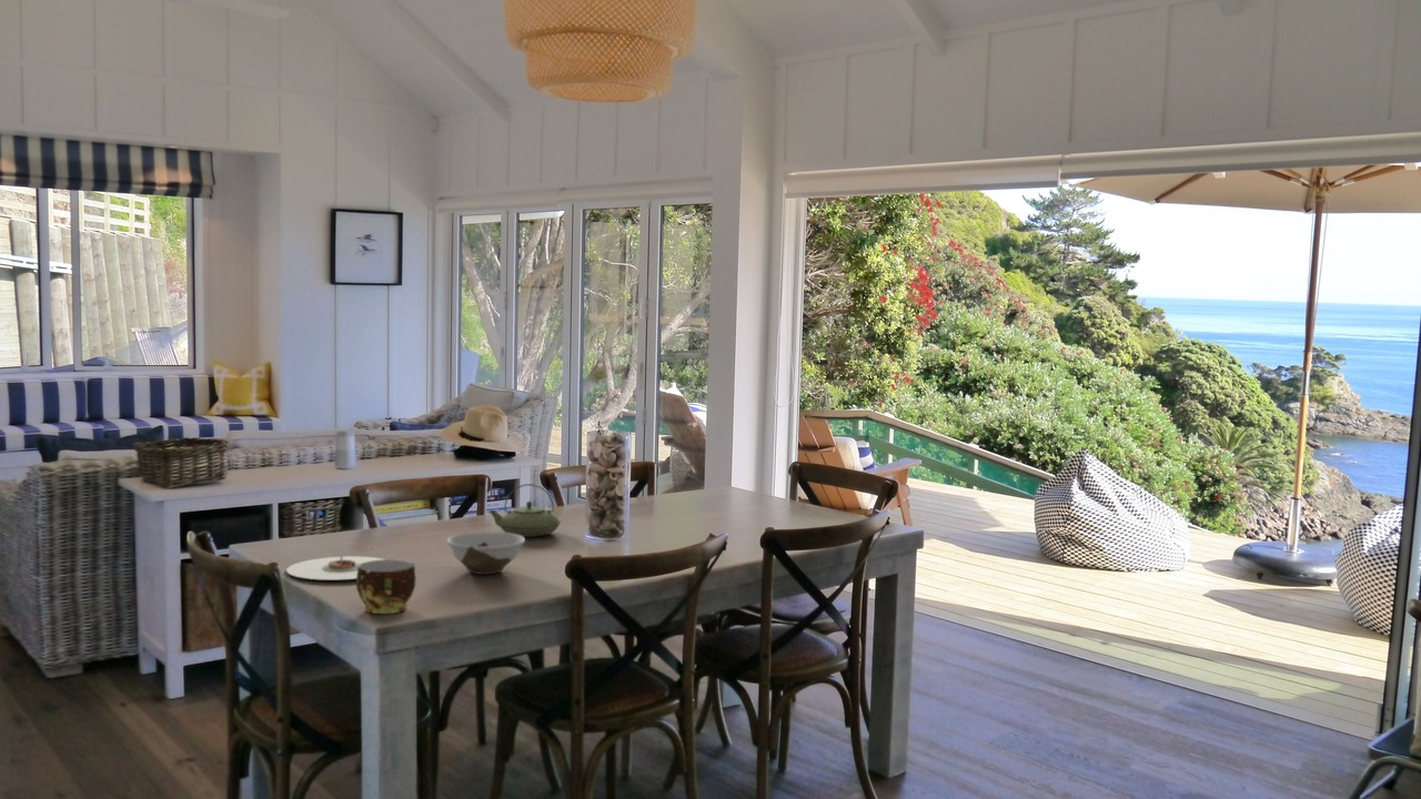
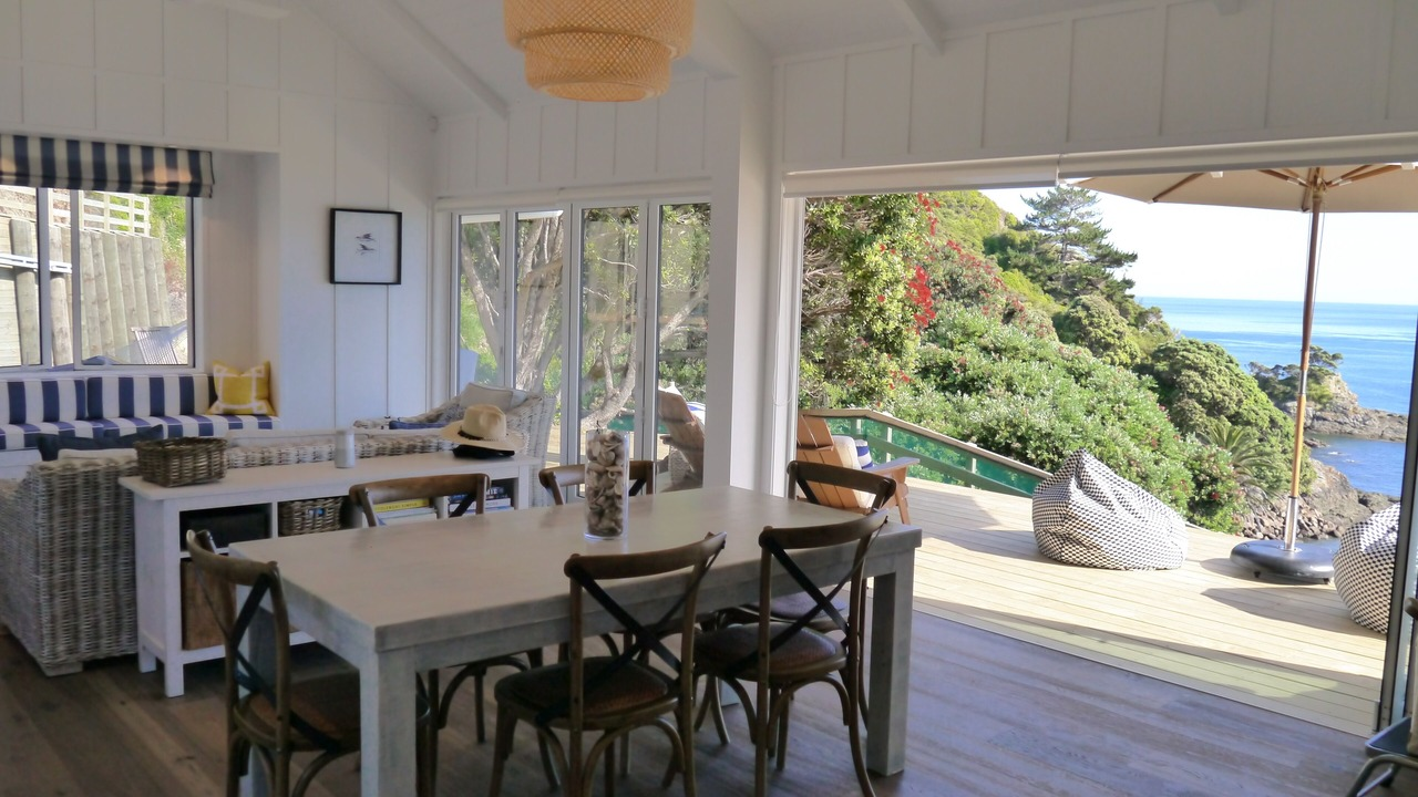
- bowl (485, 555)
- plate (342, 563)
- cup (387, 587)
- teapot (524, 508)
